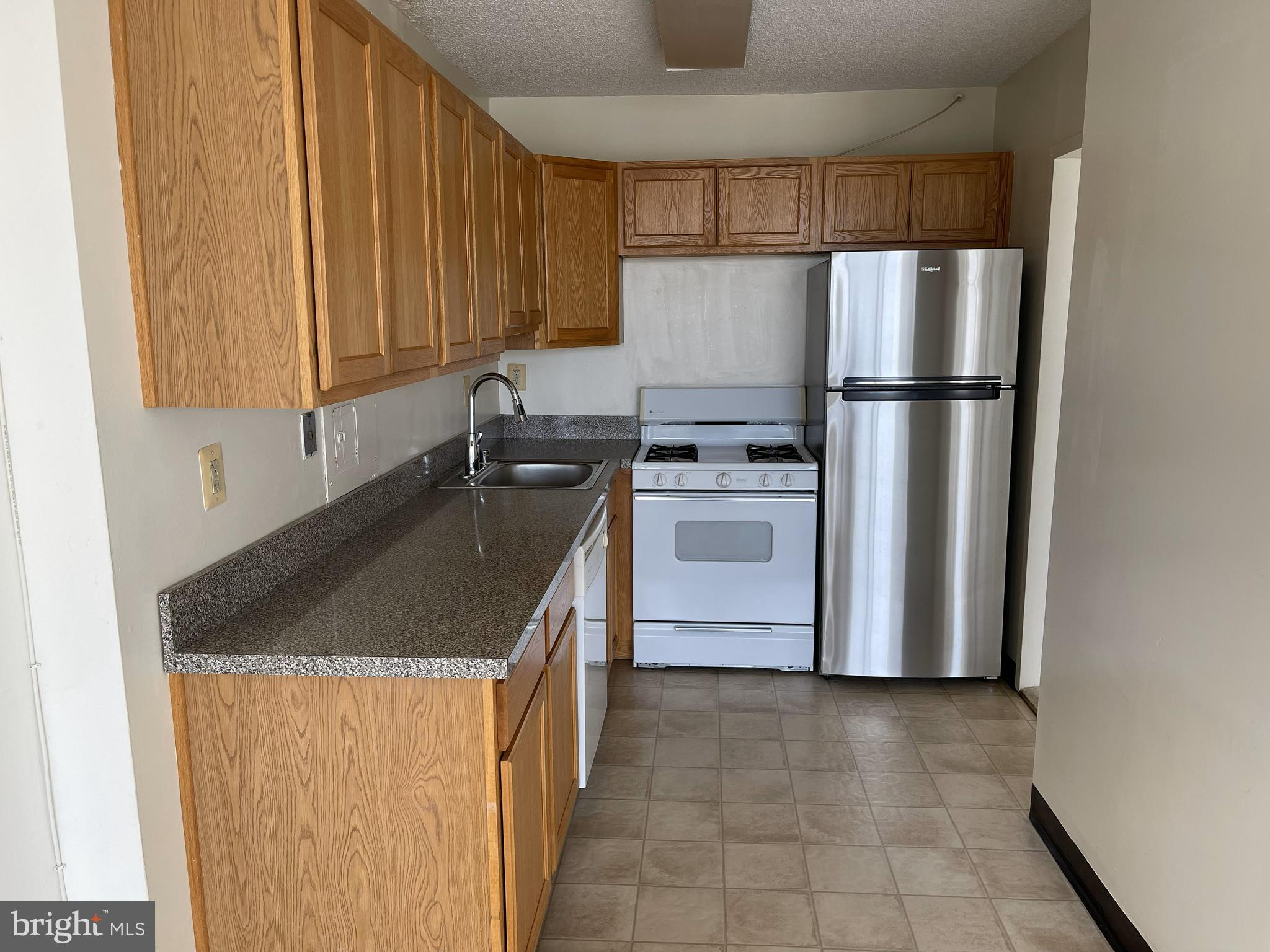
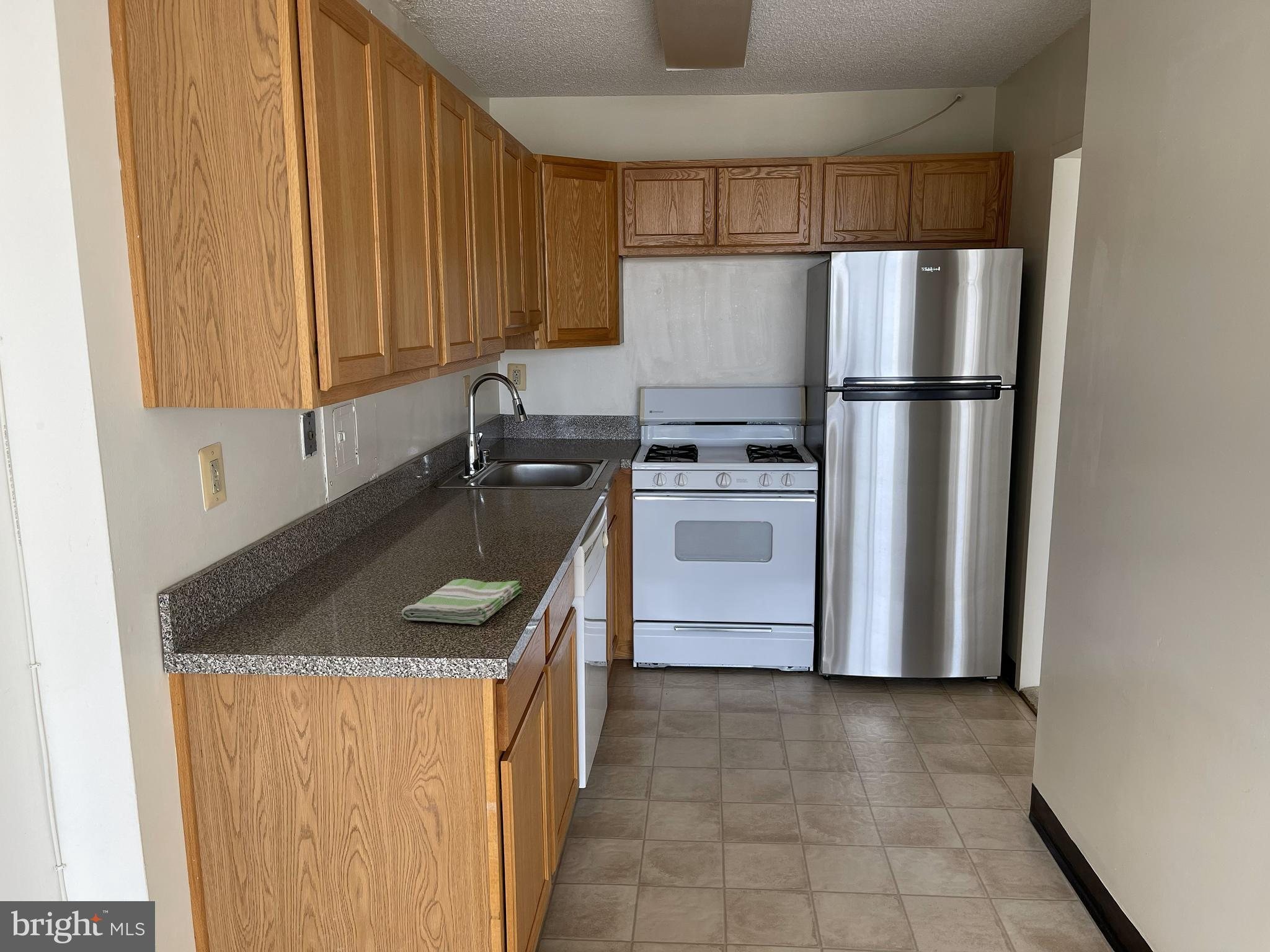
+ dish towel (464, 597)
